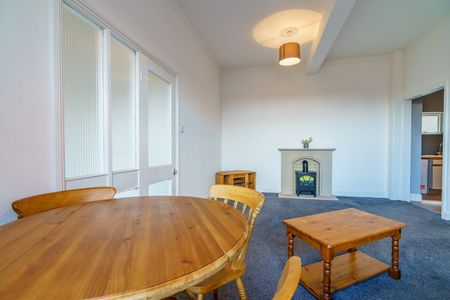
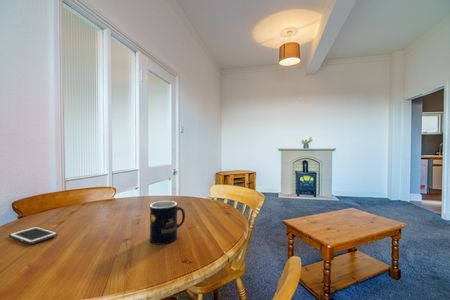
+ mug (167, 220)
+ cell phone (33, 234)
